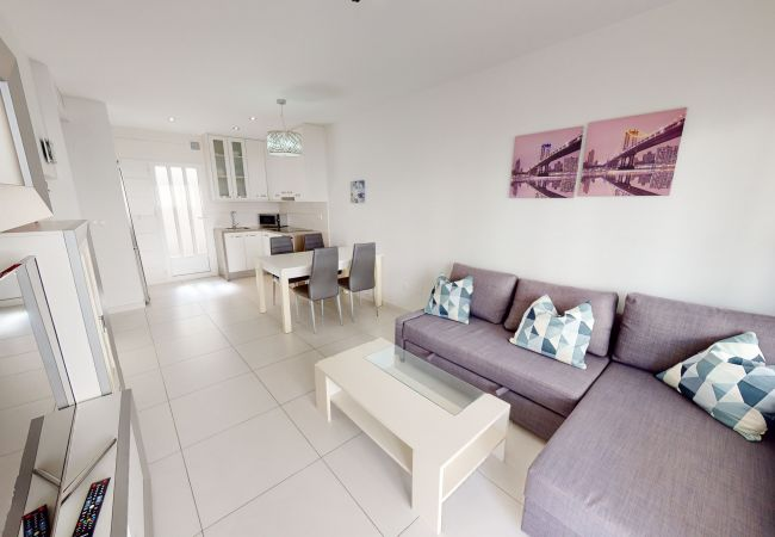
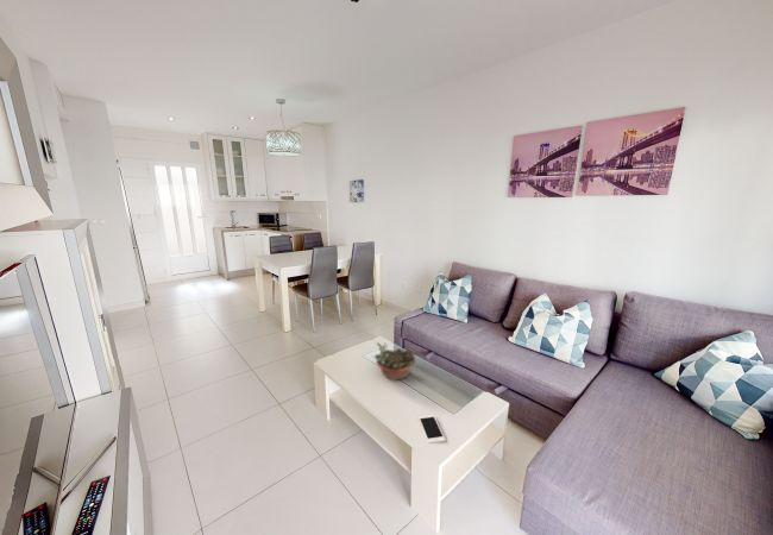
+ succulent planter (395, 358)
+ cell phone (431, 428)
